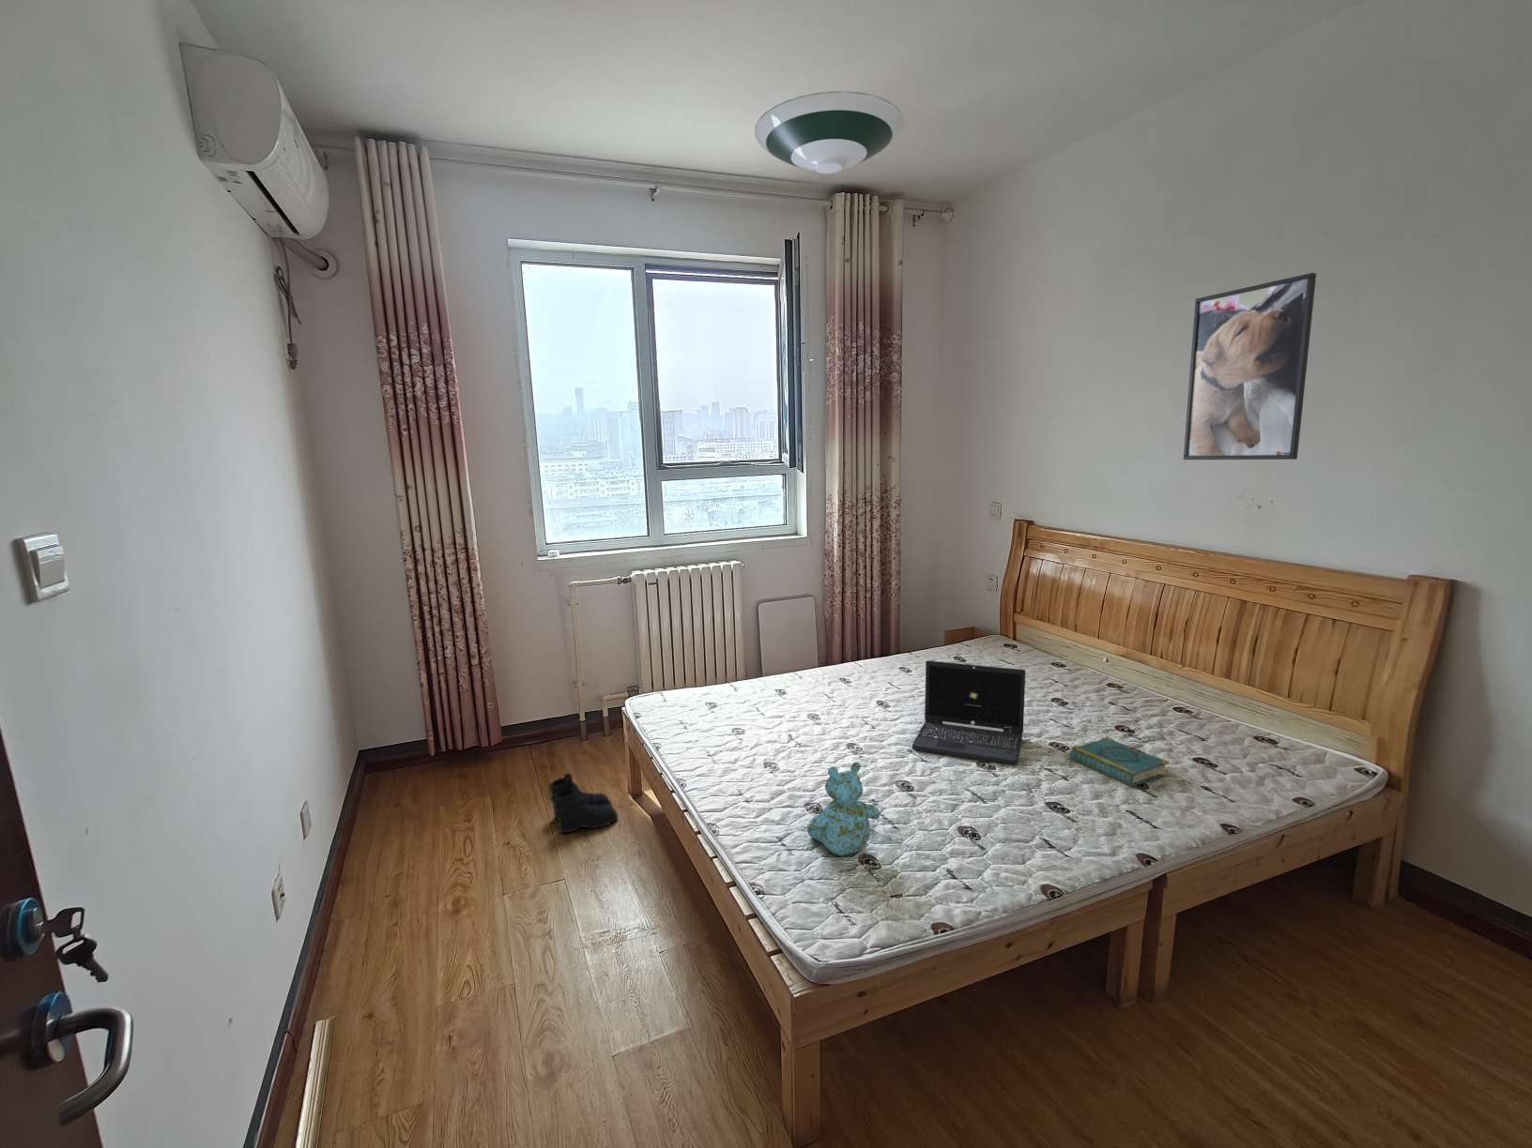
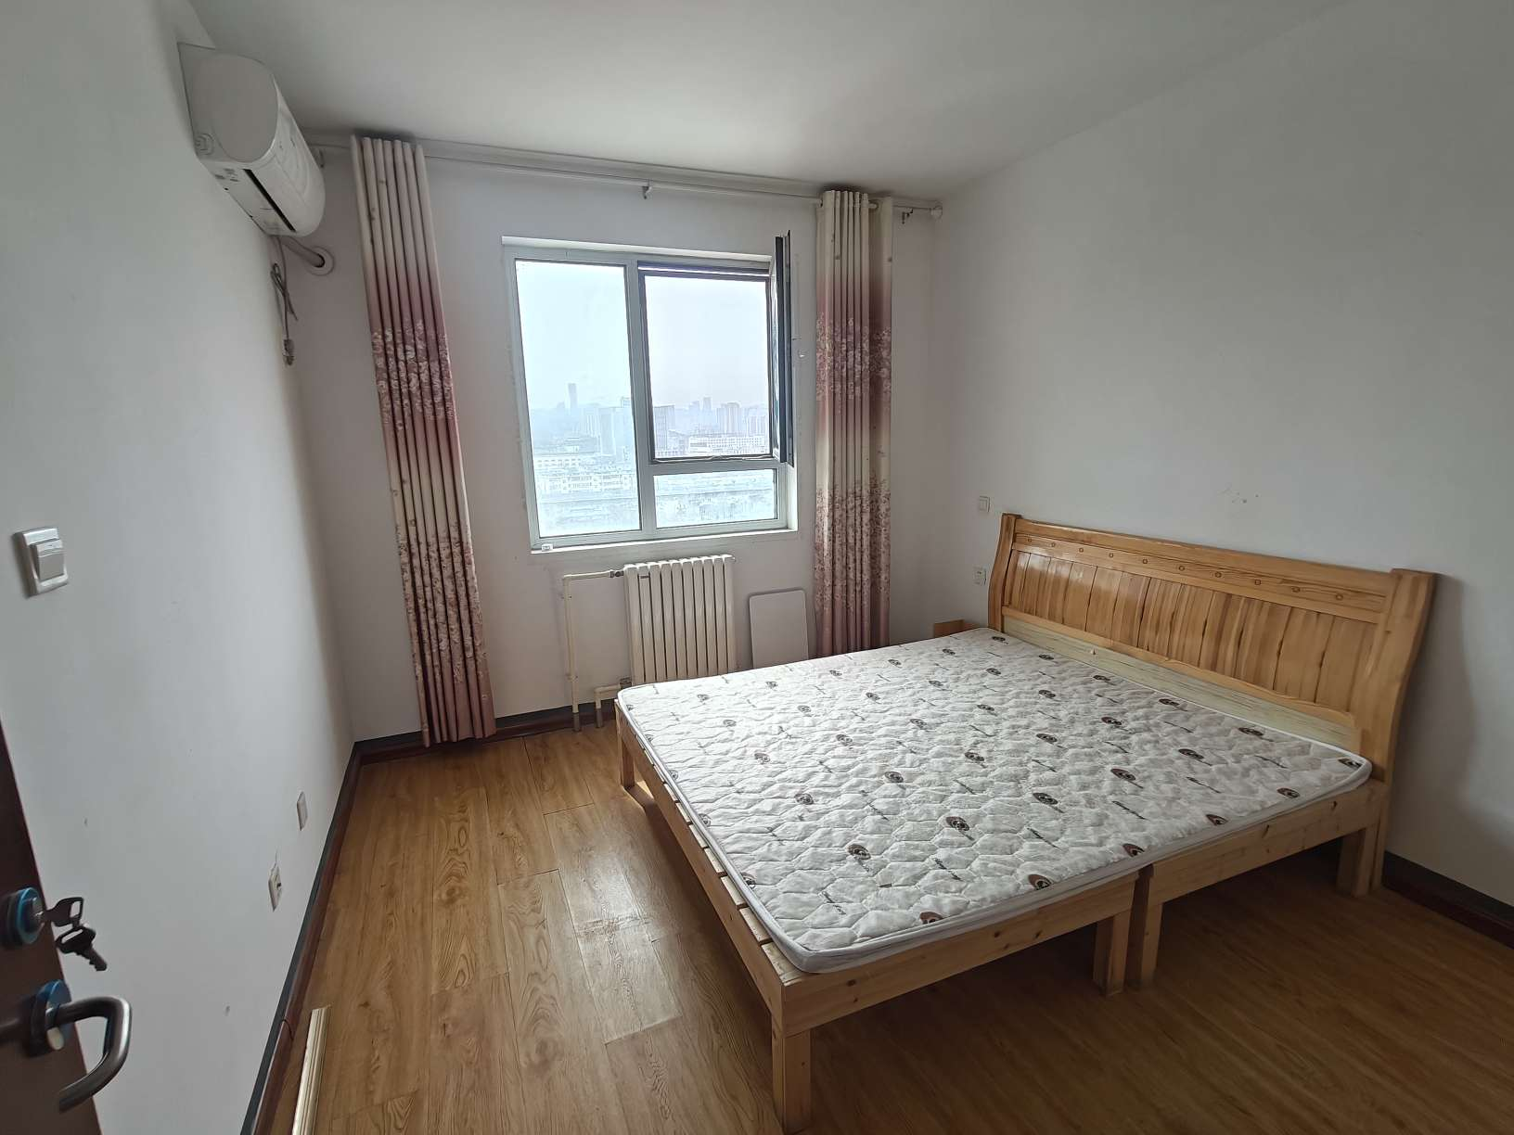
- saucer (828, 150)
- boots (581, 797)
- laptop (969, 709)
- book (1119, 762)
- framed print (1242, 374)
- stuffed bear (838, 802)
